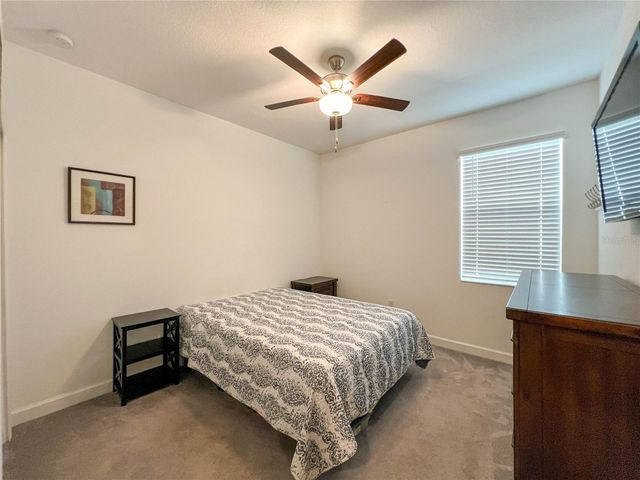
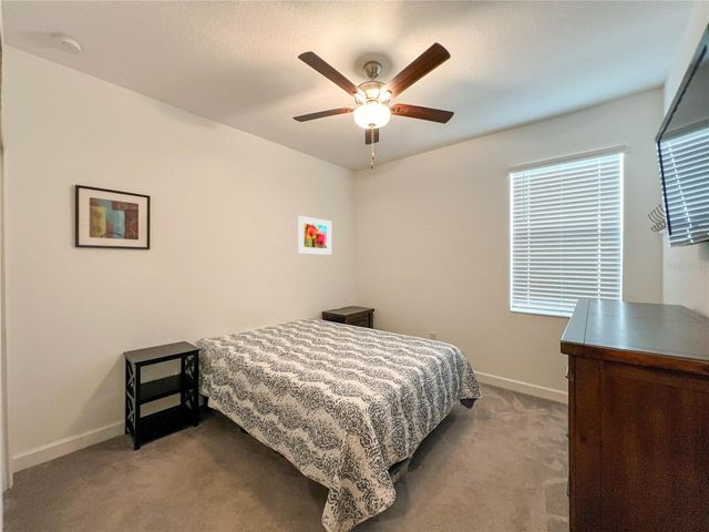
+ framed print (315, 236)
